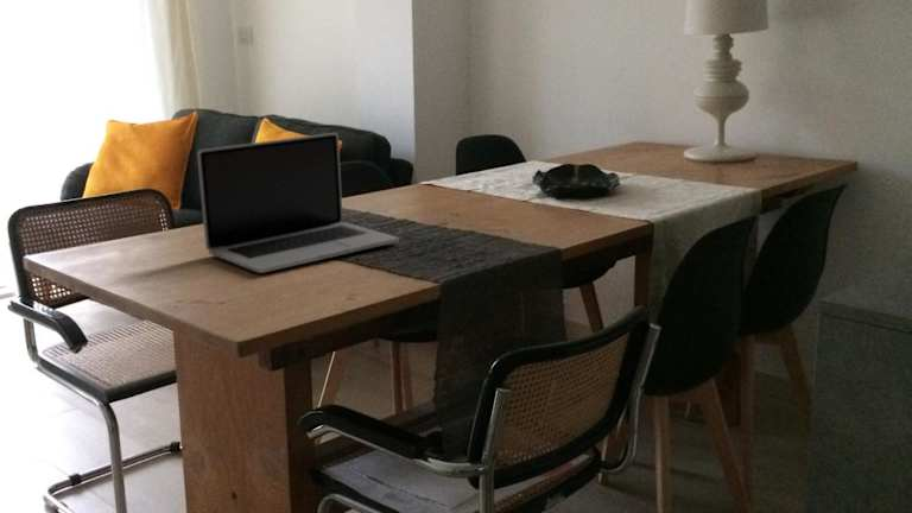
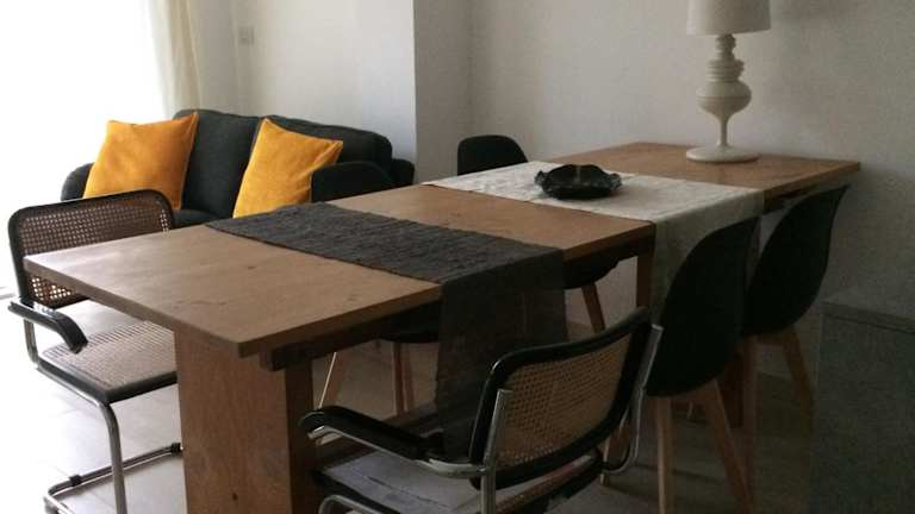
- laptop (300, 198)
